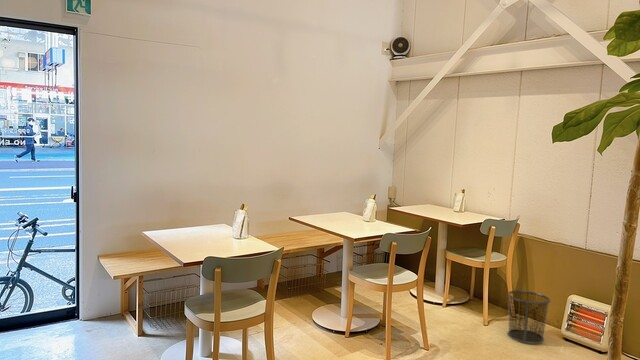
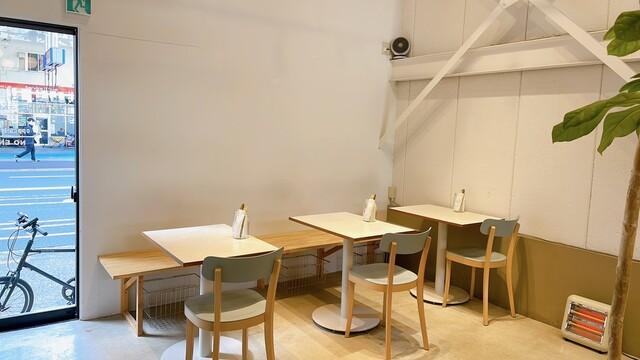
- waste bin (527, 316)
